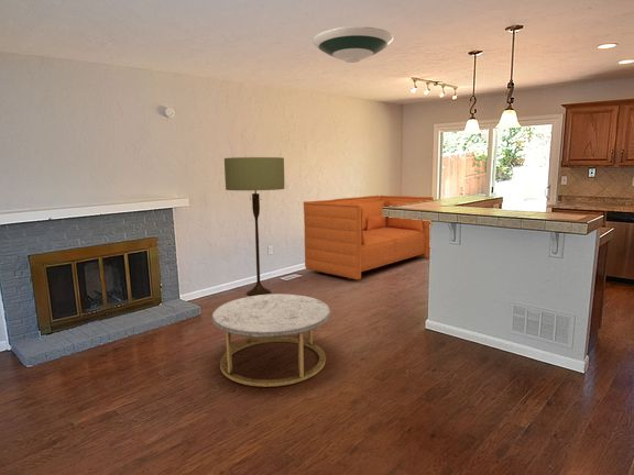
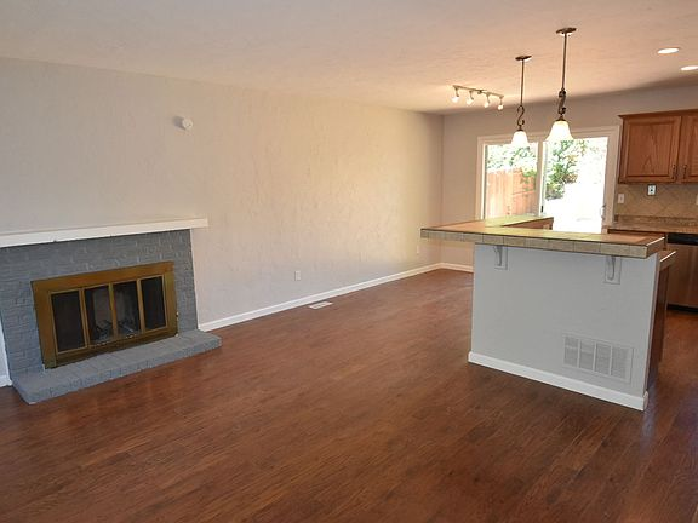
- floor lamp (256, 227)
- sofa (370, 232)
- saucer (352, 51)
- coffee table (272, 335)
